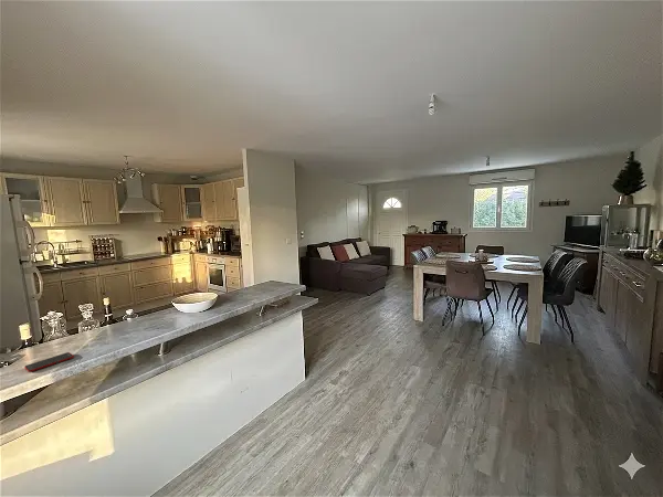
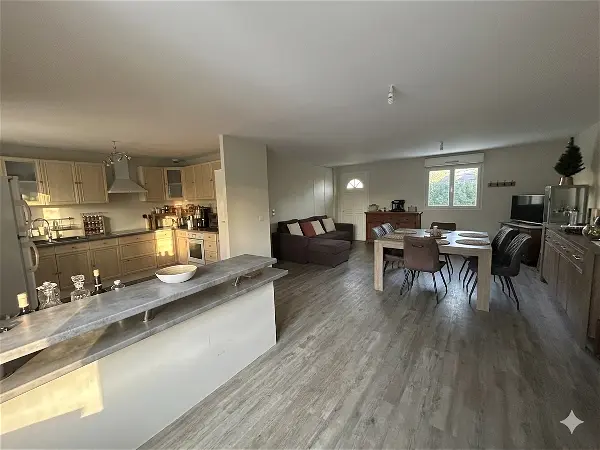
- cell phone (50, 361)
